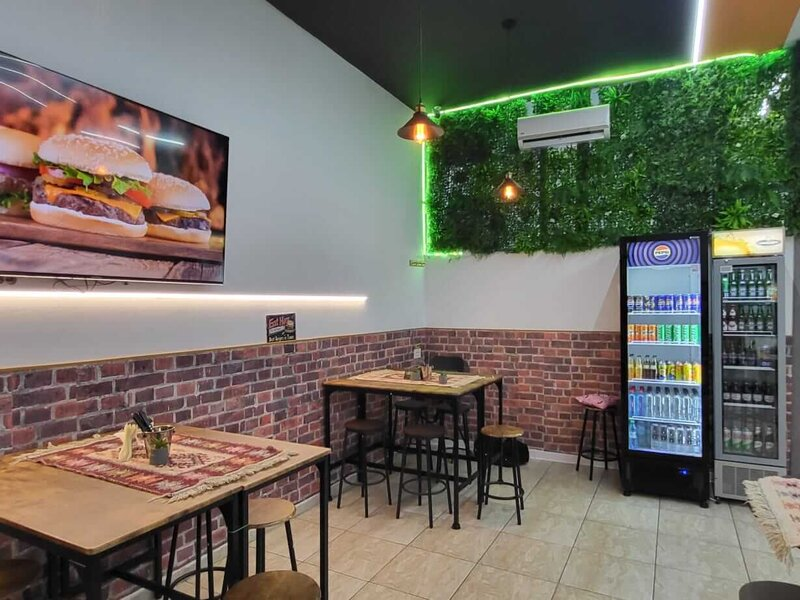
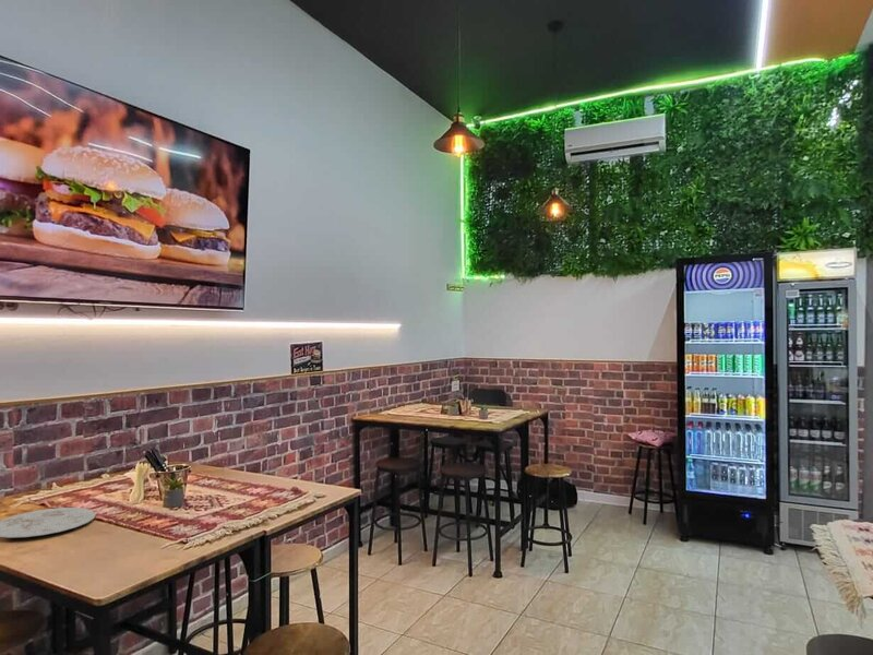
+ plate (44, 522)
